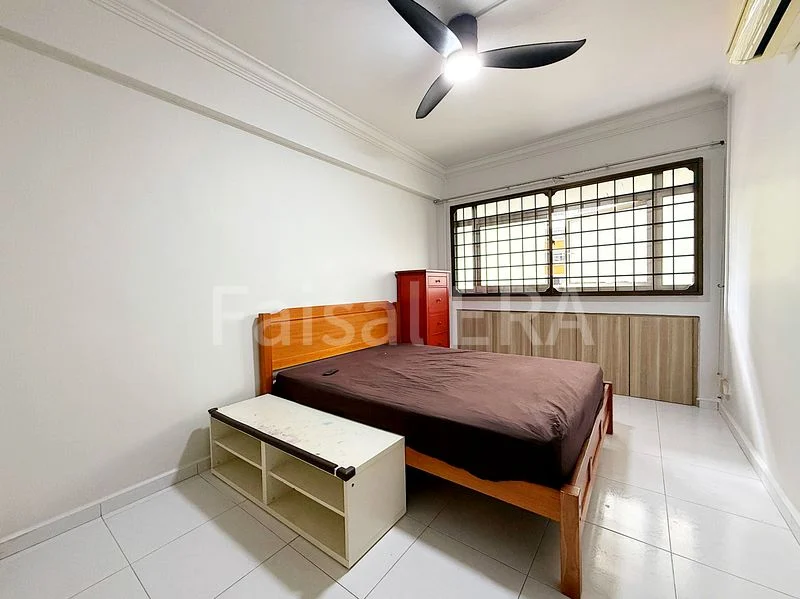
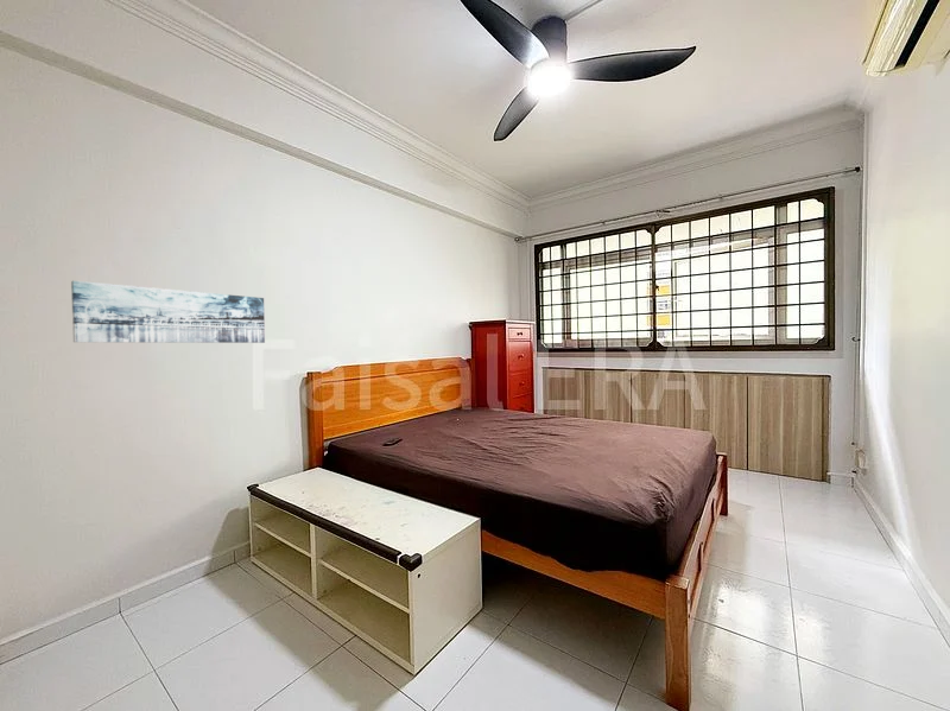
+ wall art (183, 316)
